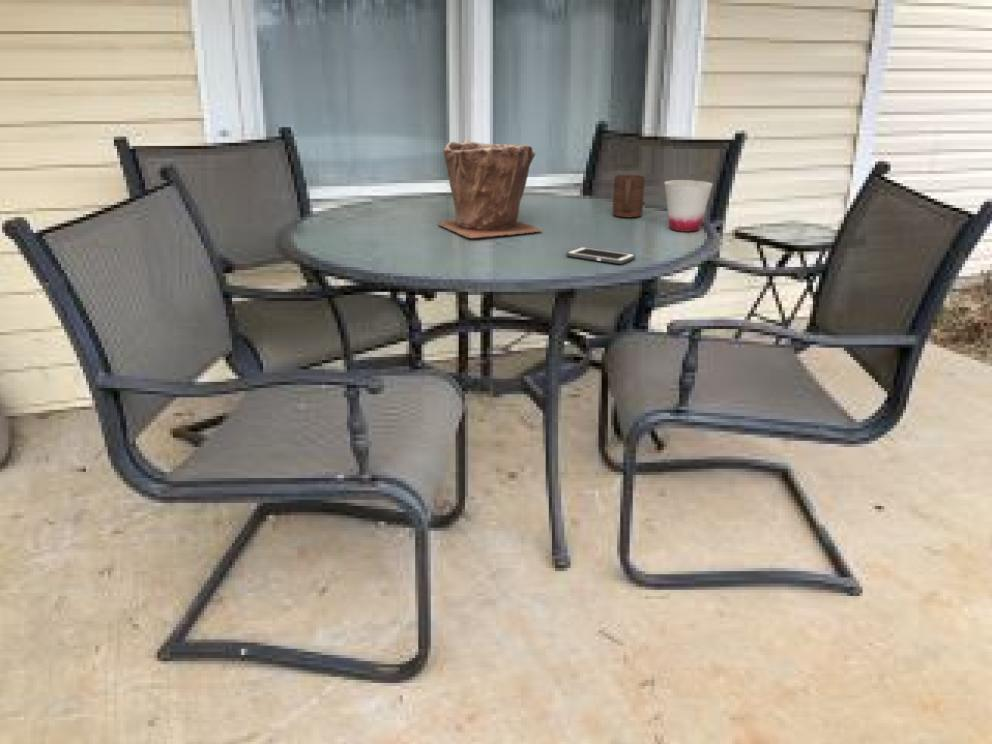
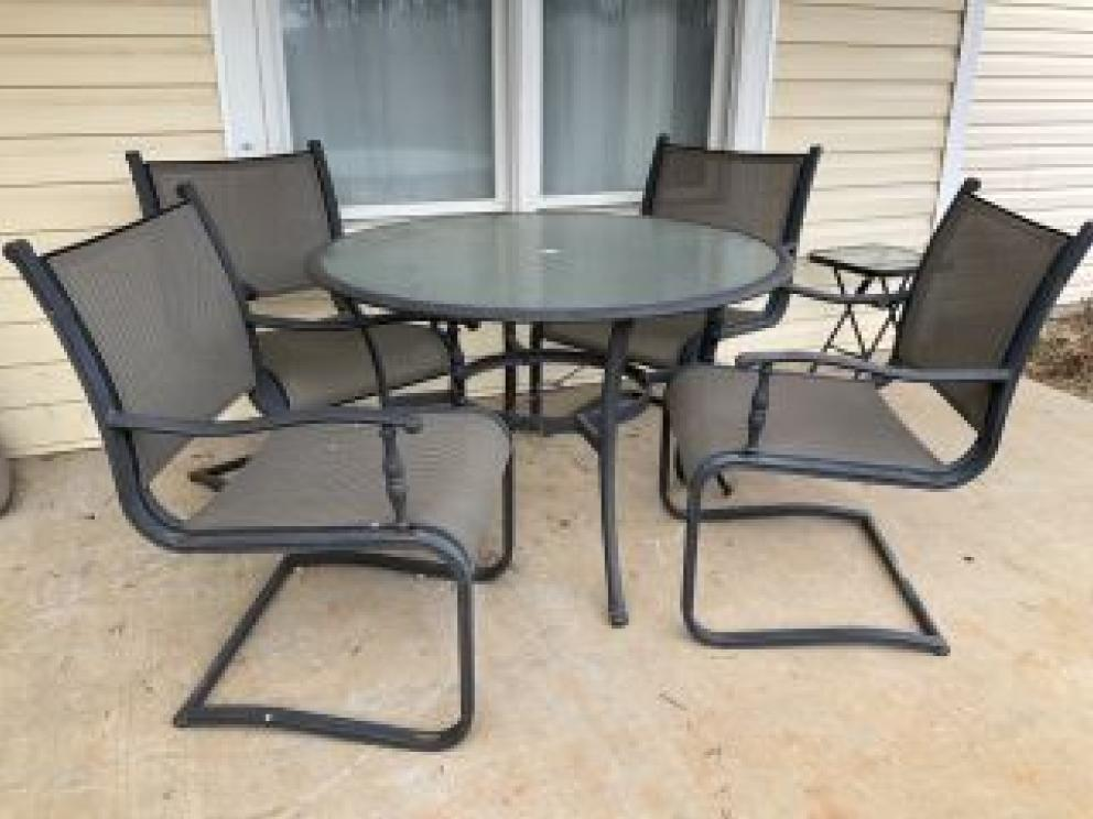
- cup (629, 196)
- cup (686, 206)
- plant pot (489, 185)
- cell phone (600, 255)
